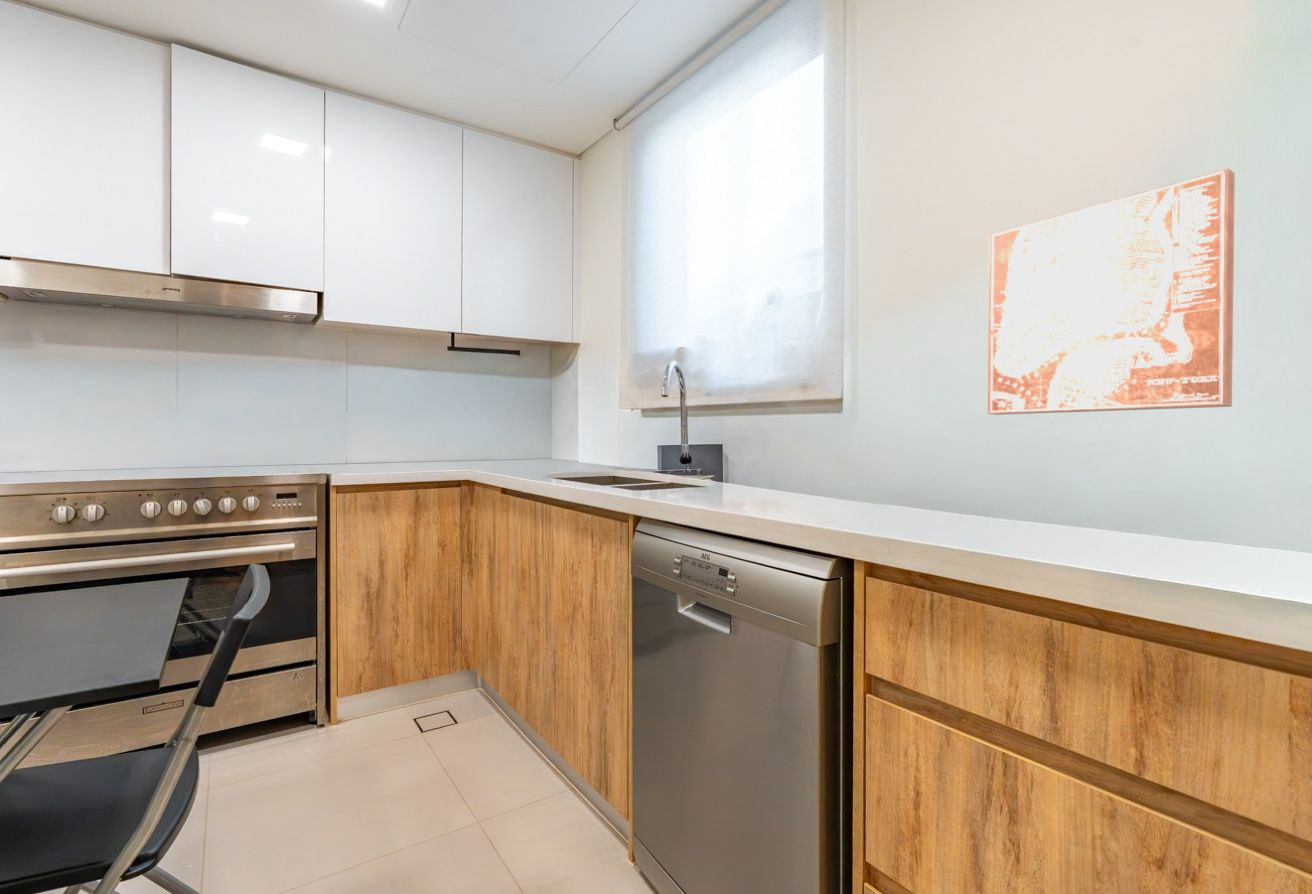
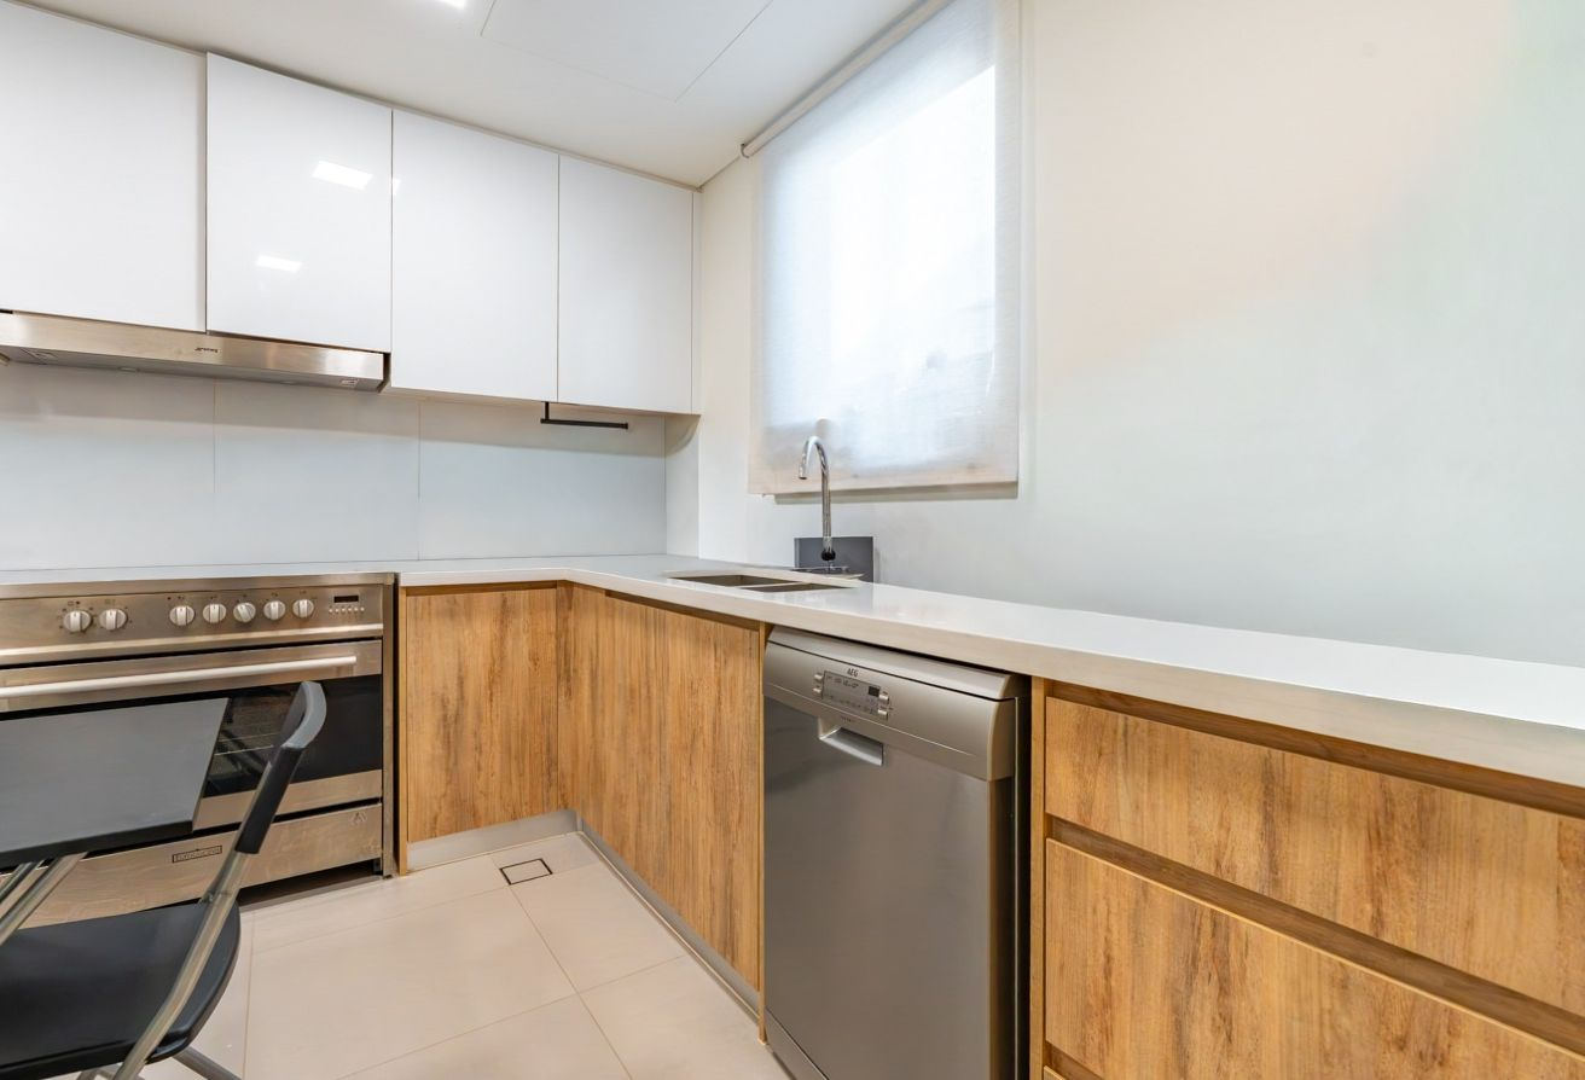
- wall art (1094, 309)
